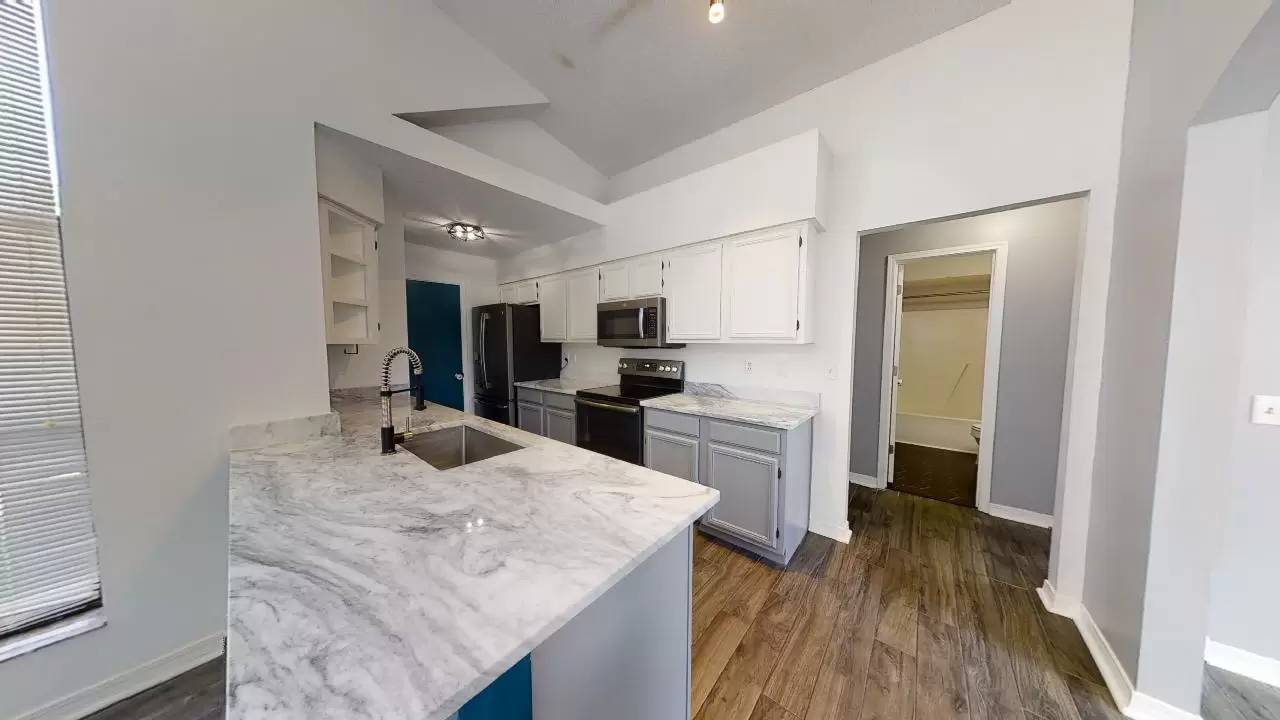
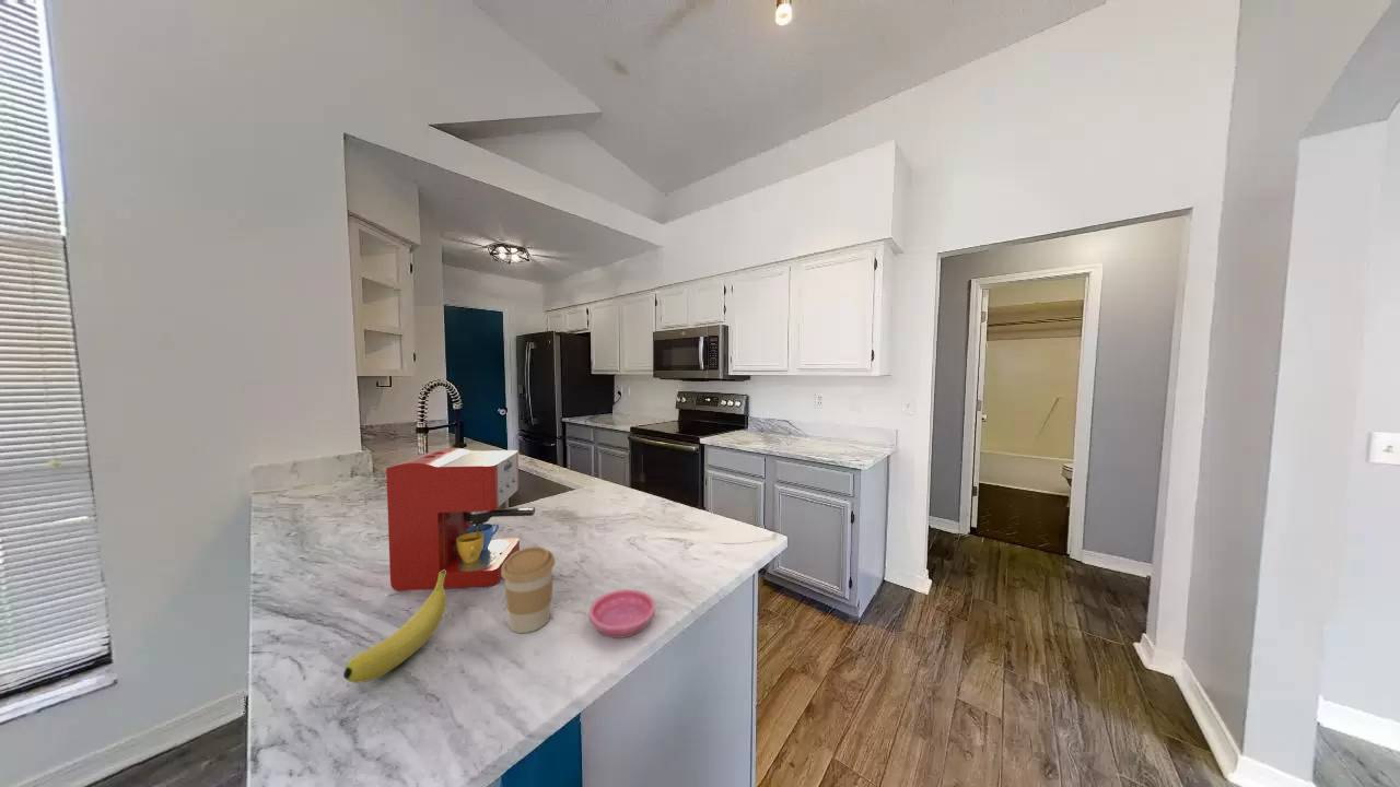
+ fruit (402, 626)
+ saucer (622, 614)
+ coffee cup (528, 587)
+ coffee maker (459, 512)
